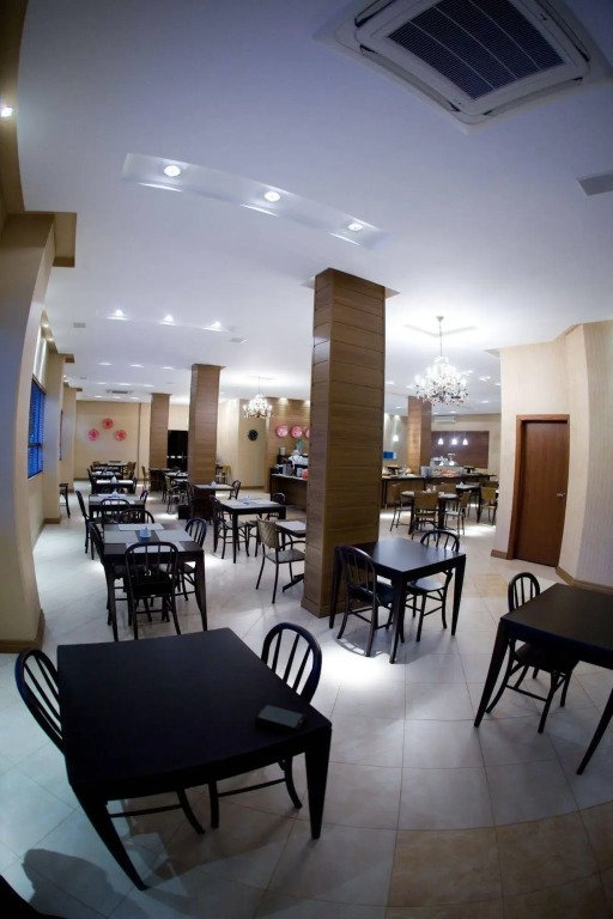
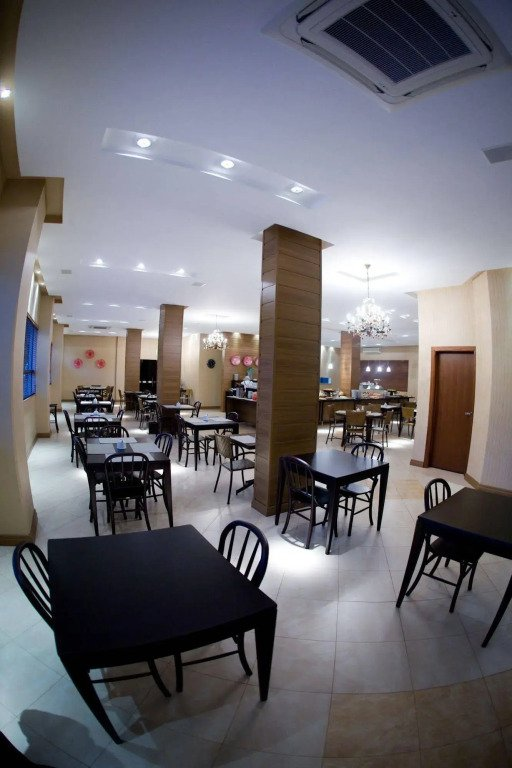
- smartphone (280, 718)
